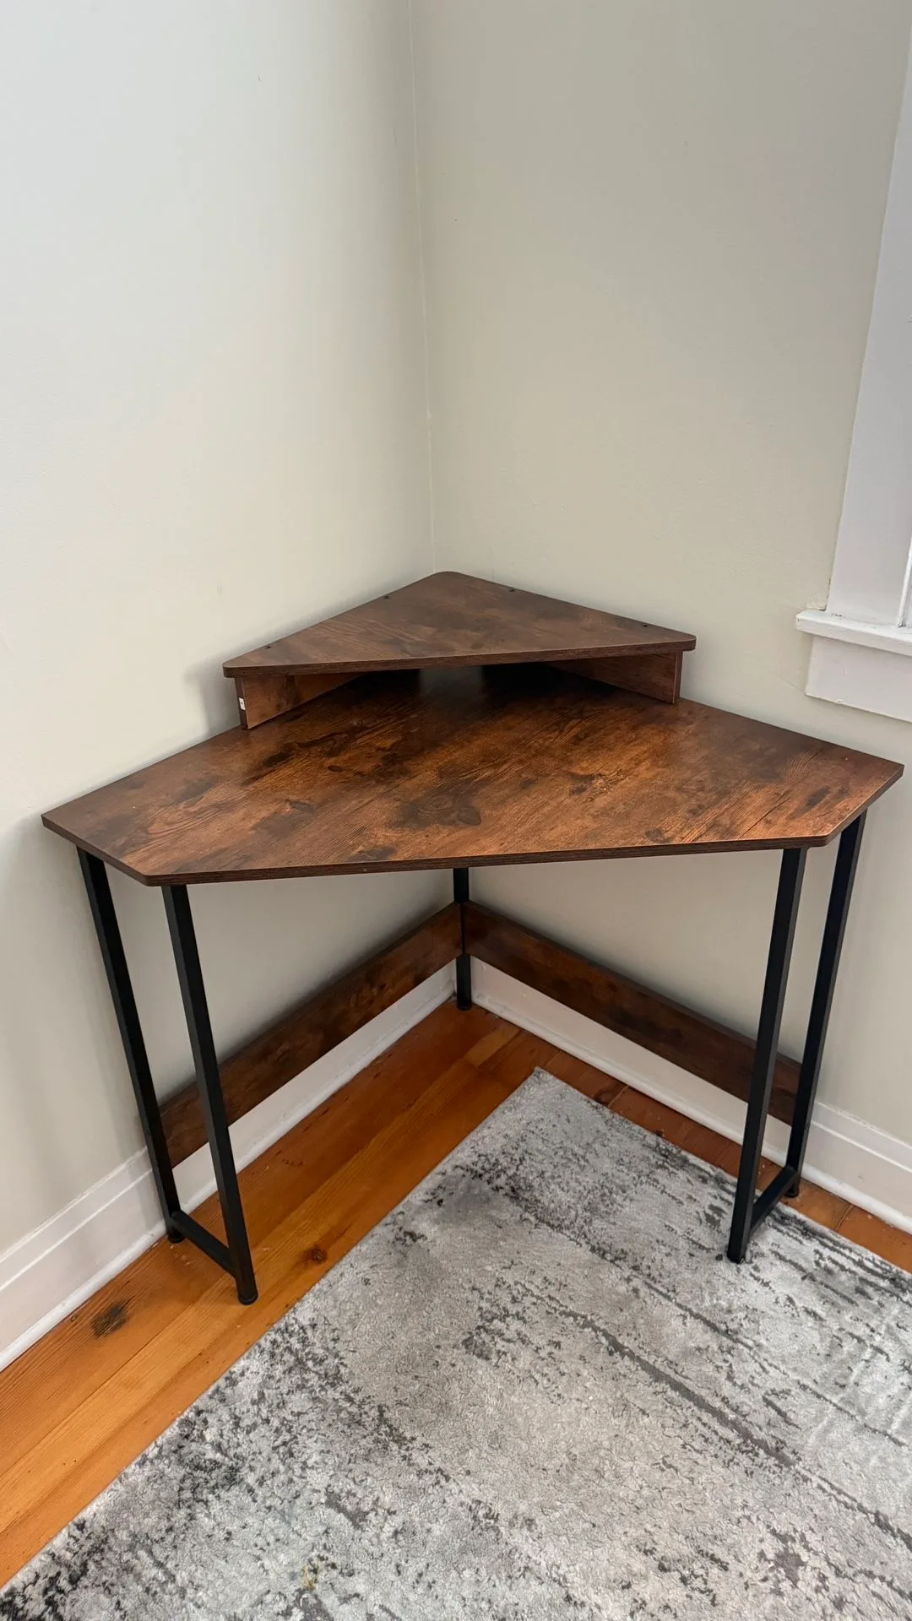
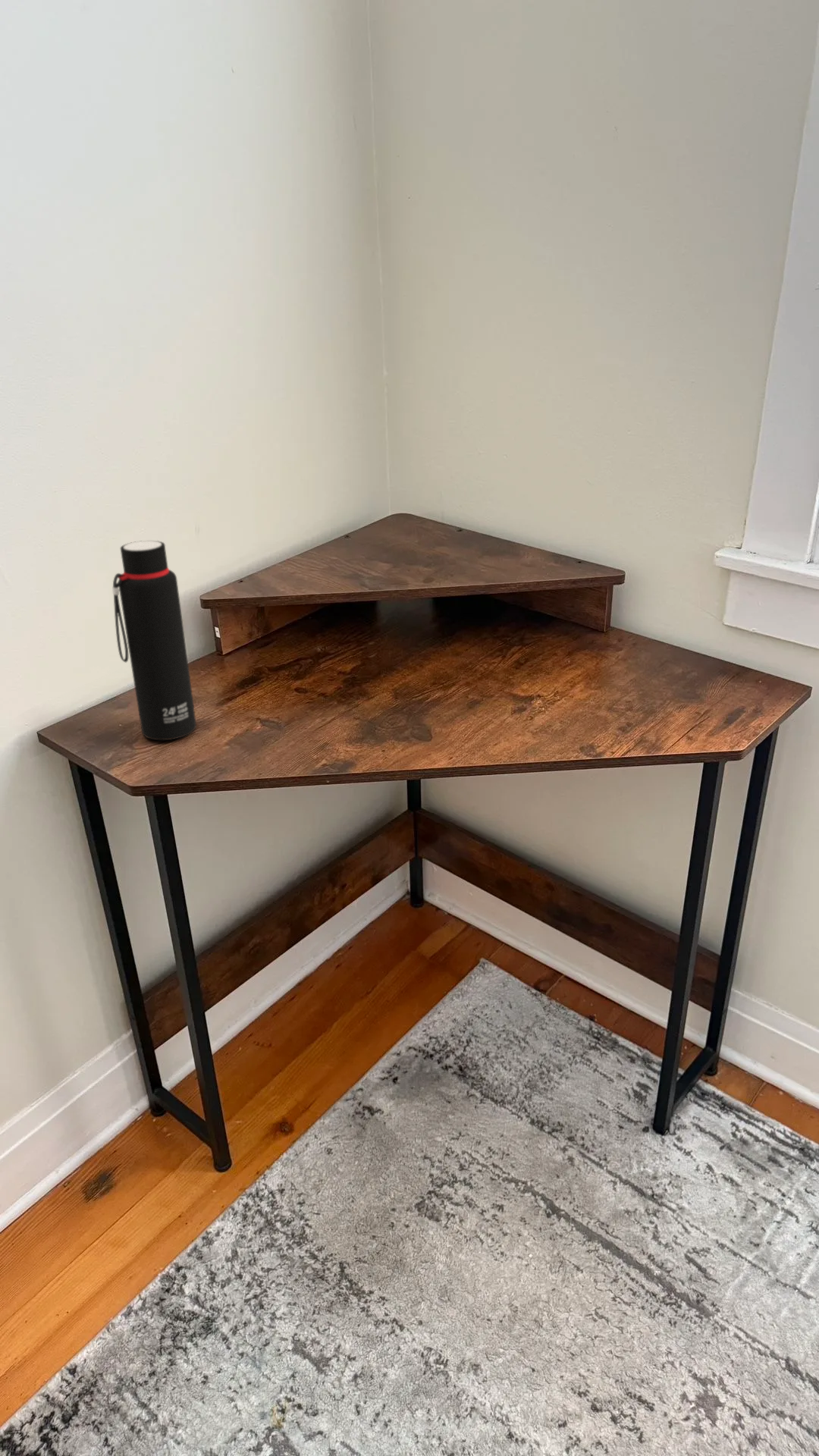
+ water bottle (151, 642)
